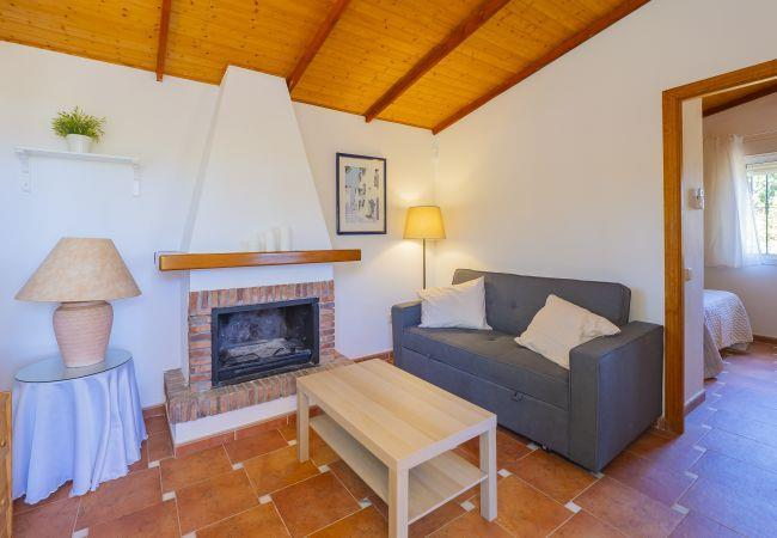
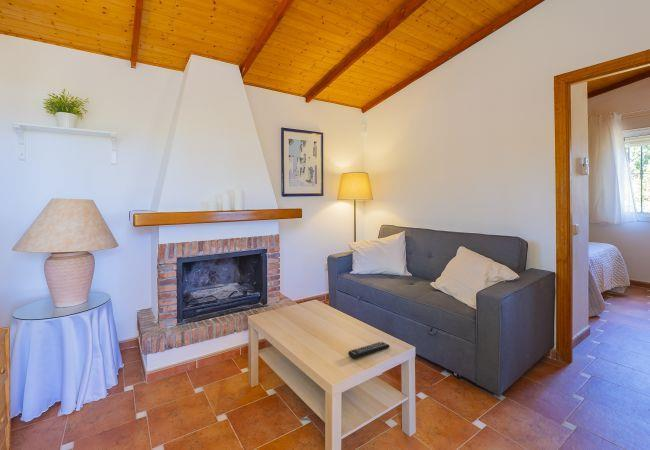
+ remote control (369, 349)
